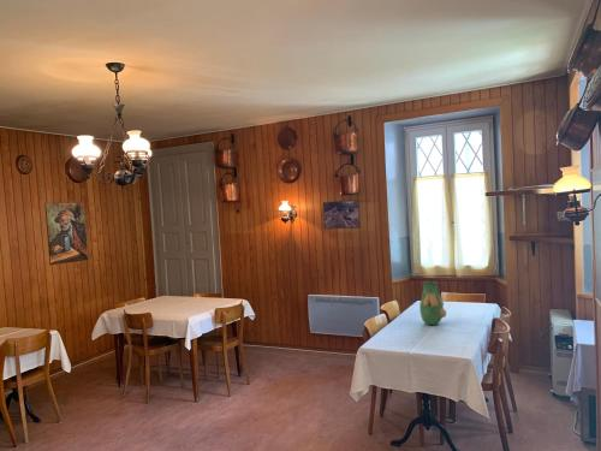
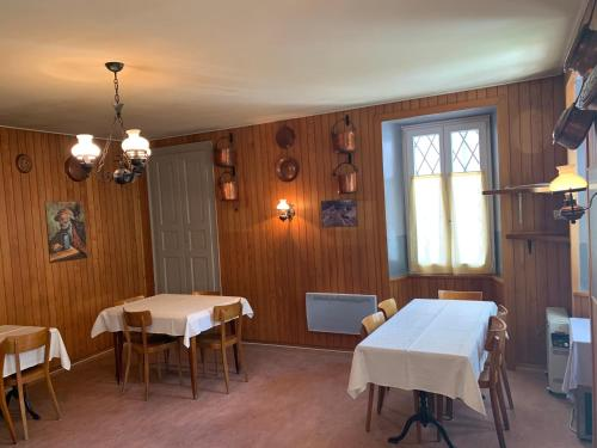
- vase (432, 302)
